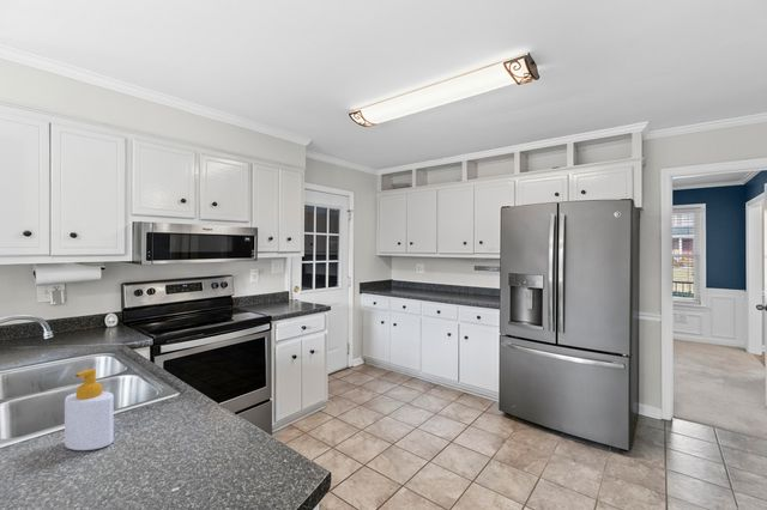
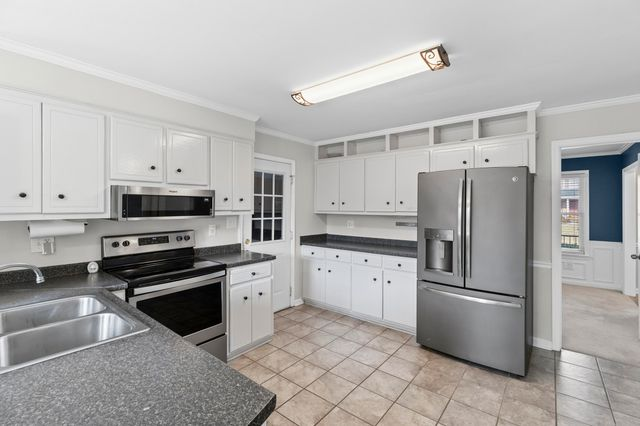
- soap bottle (89, 406)
